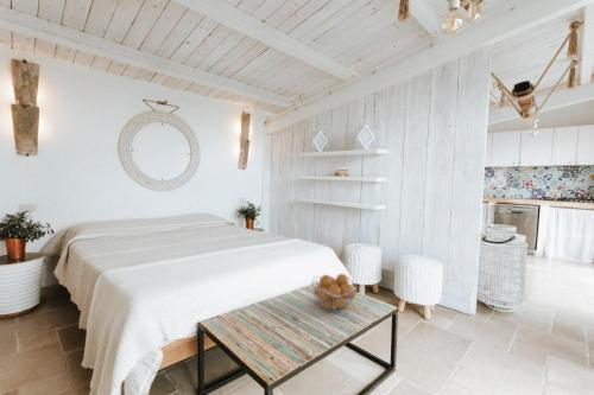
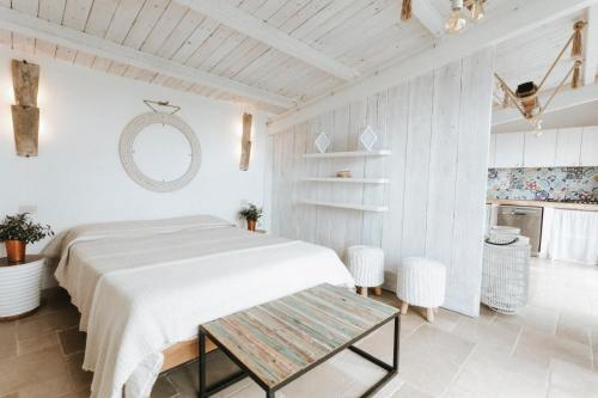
- fruit basket (334, 292)
